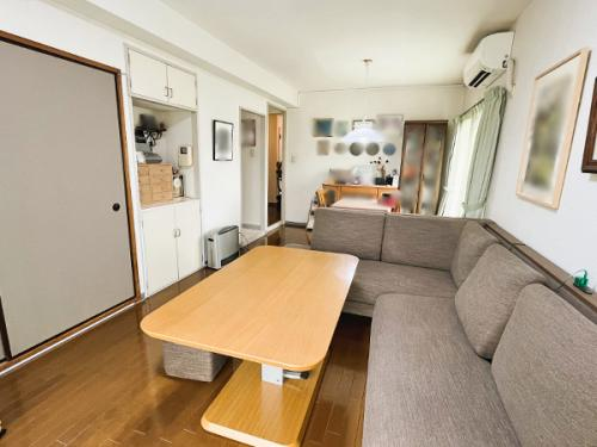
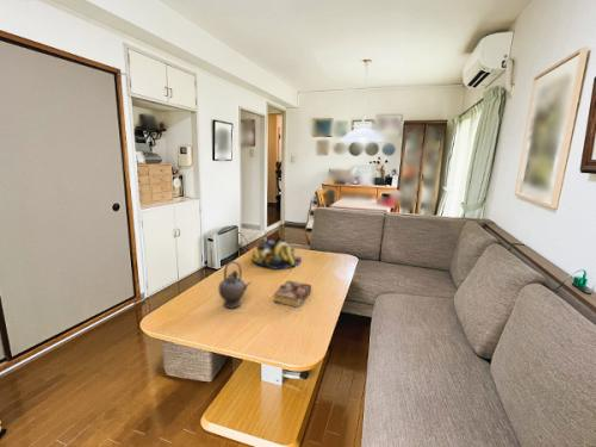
+ book (292, 292)
+ teapot (235, 284)
+ fruit bowl (277, 250)
